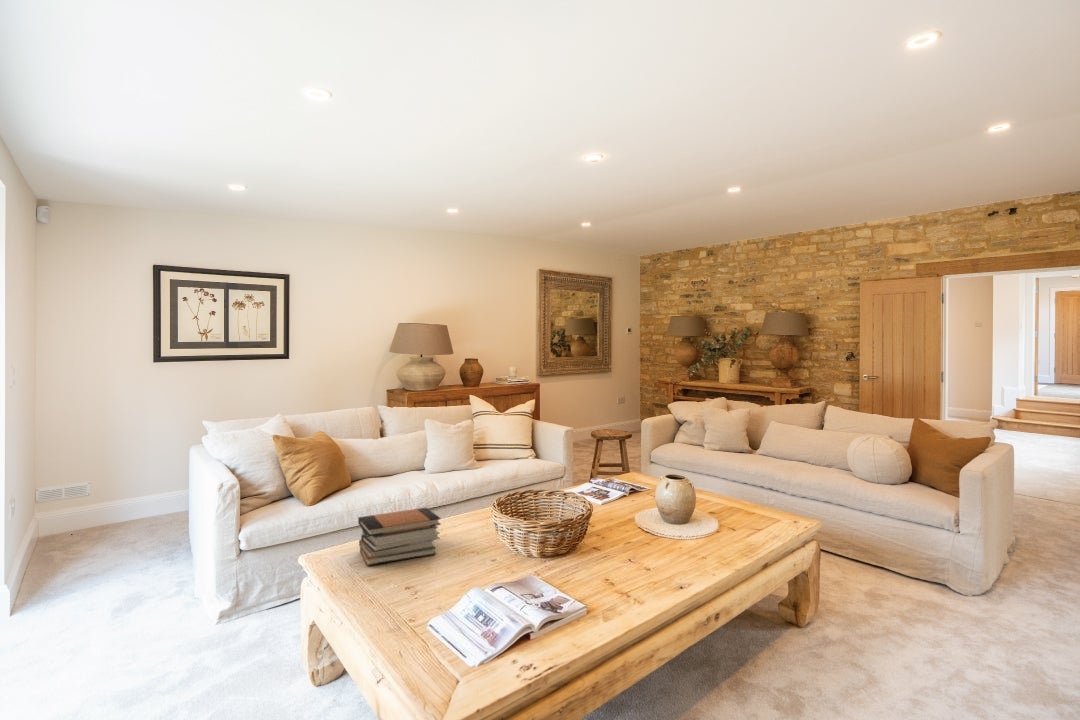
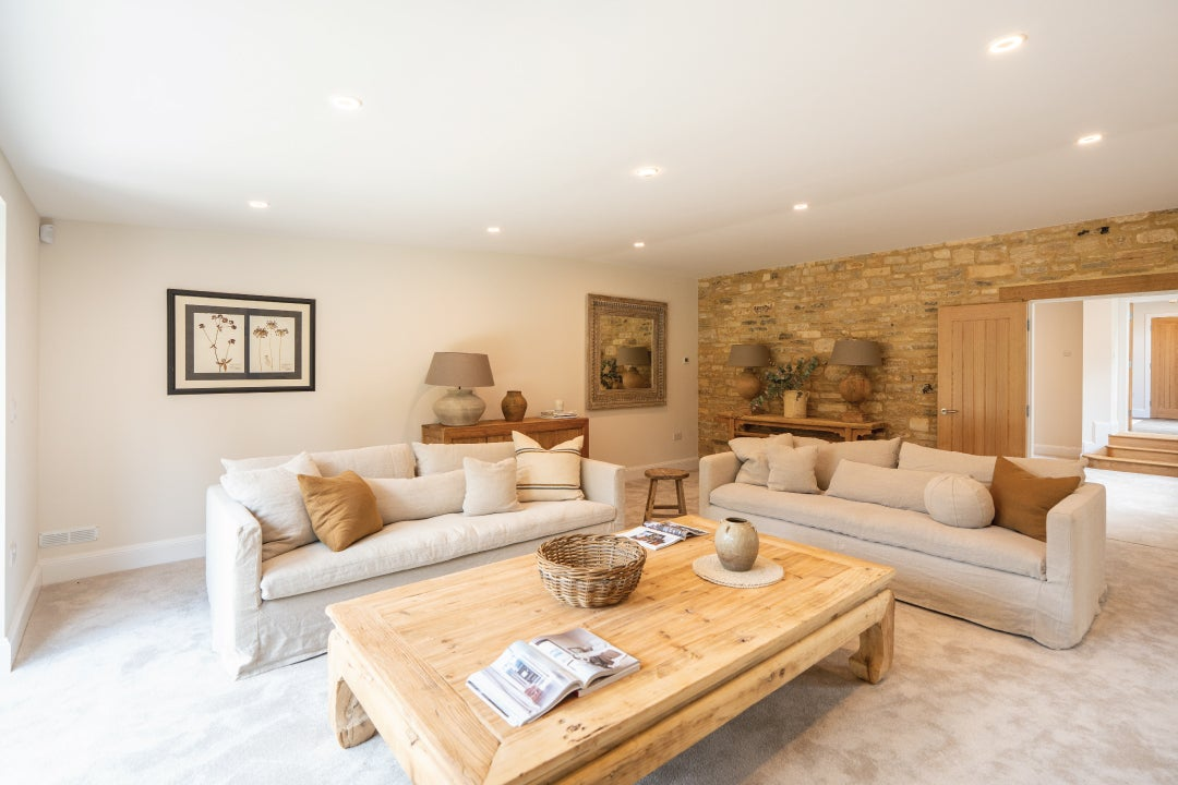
- book stack (399, 535)
